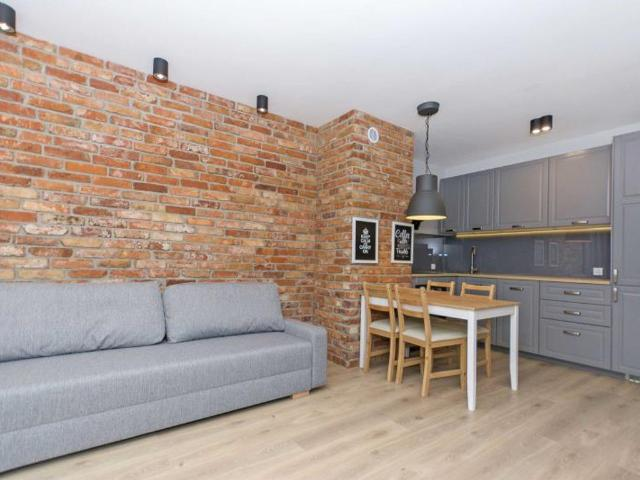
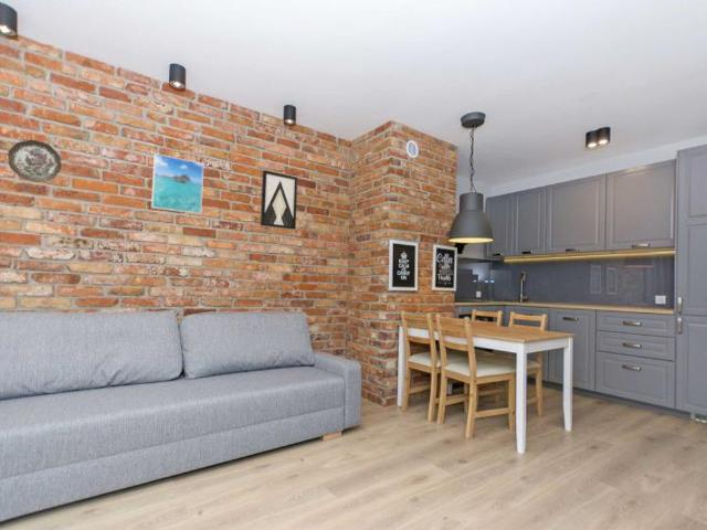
+ decorative plate (35, 161)
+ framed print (178, 184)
+ wall art (279, 200)
